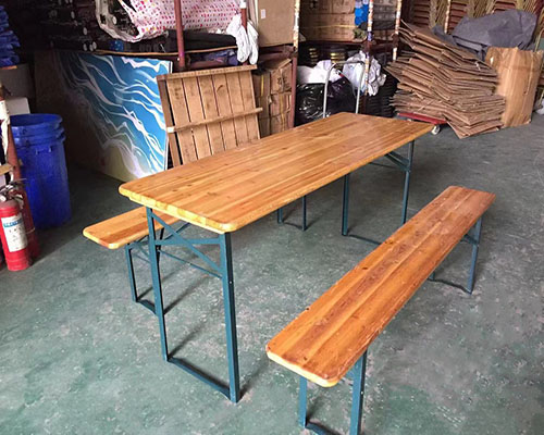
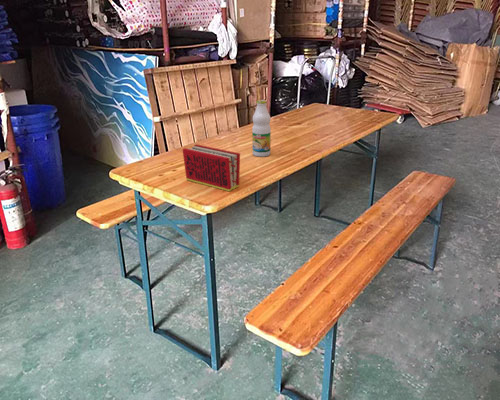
+ bottle (261, 128)
+ book (211, 167)
